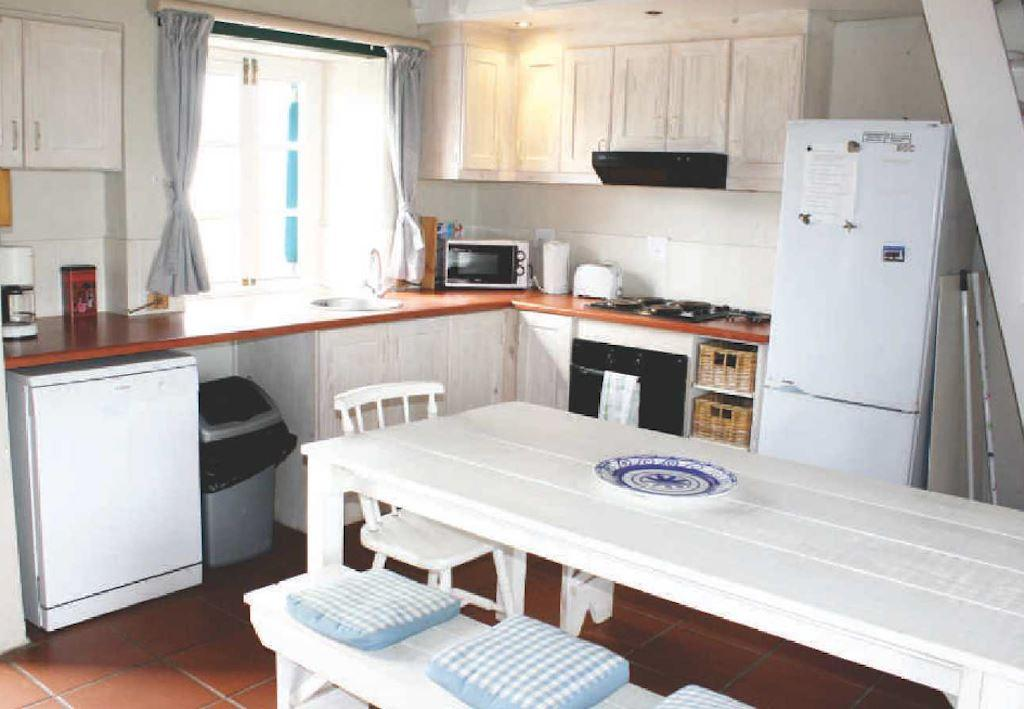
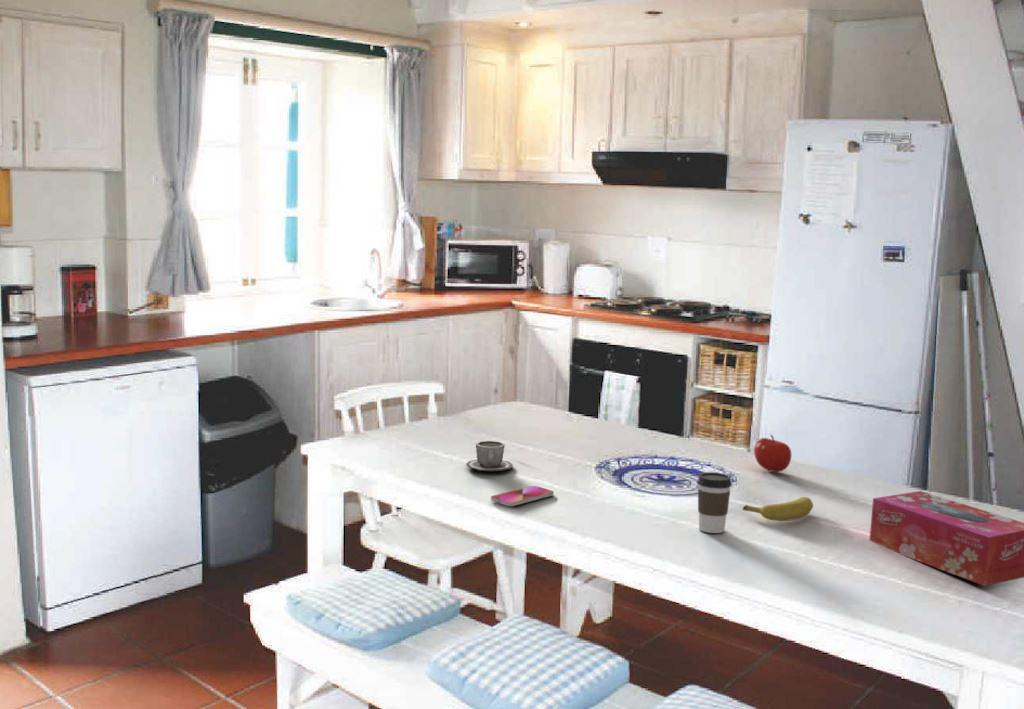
+ tissue box (950, 535)
+ smartphone (522, 495)
+ banana (784, 506)
+ fruit (772, 452)
+ cup (489, 455)
+ coffee cup (713, 502)
